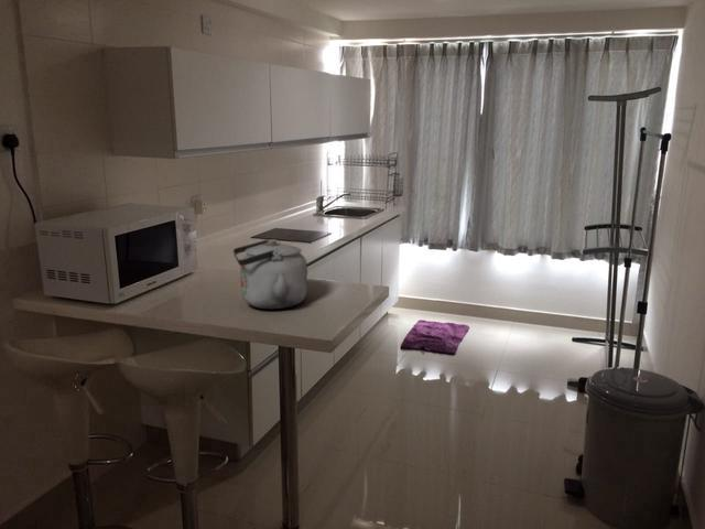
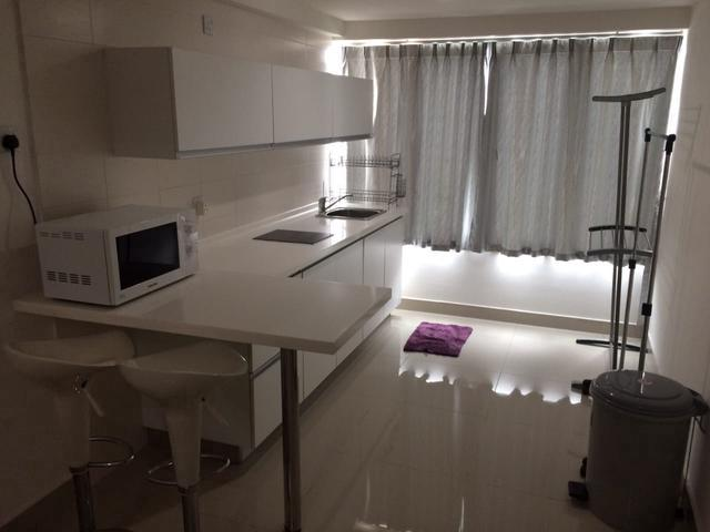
- kettle (272, 273)
